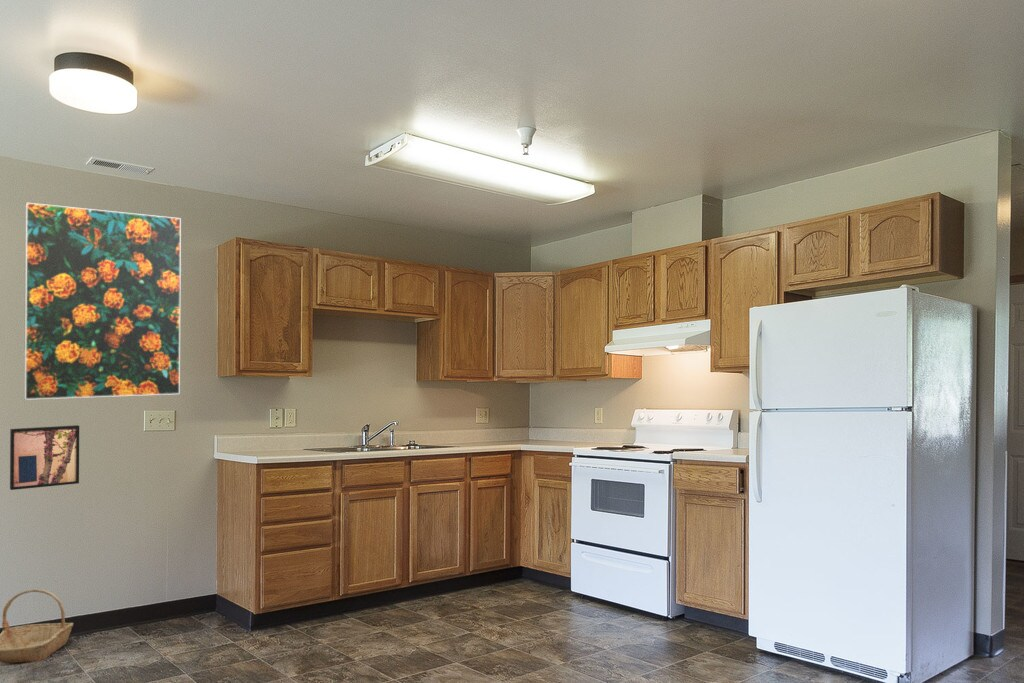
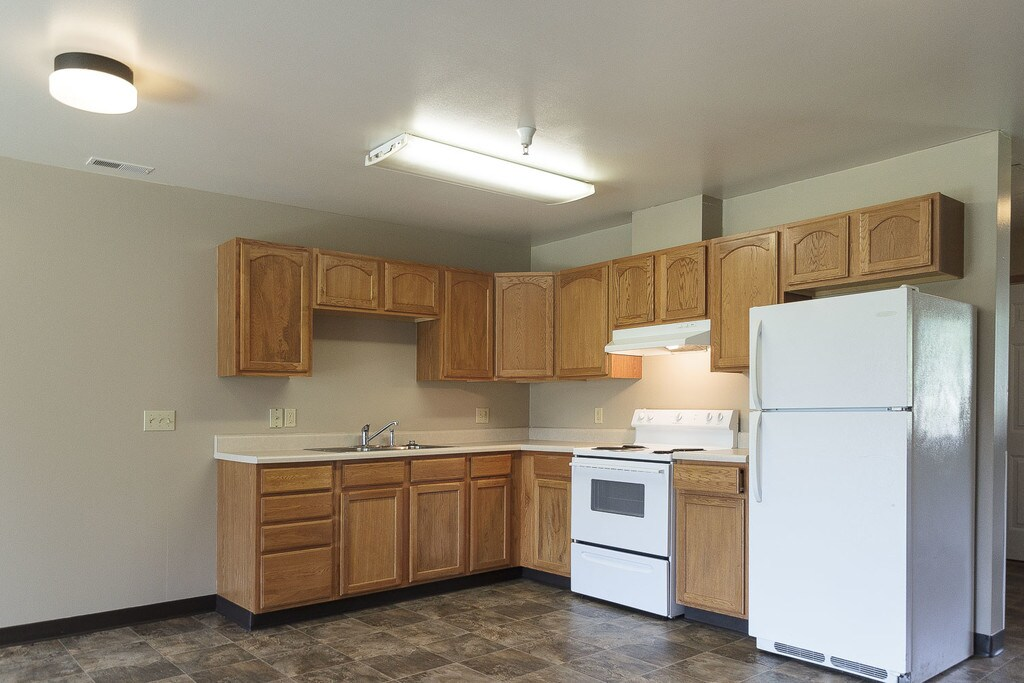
- basket (35, 624)
- wall art (45, 456)
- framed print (106, 303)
